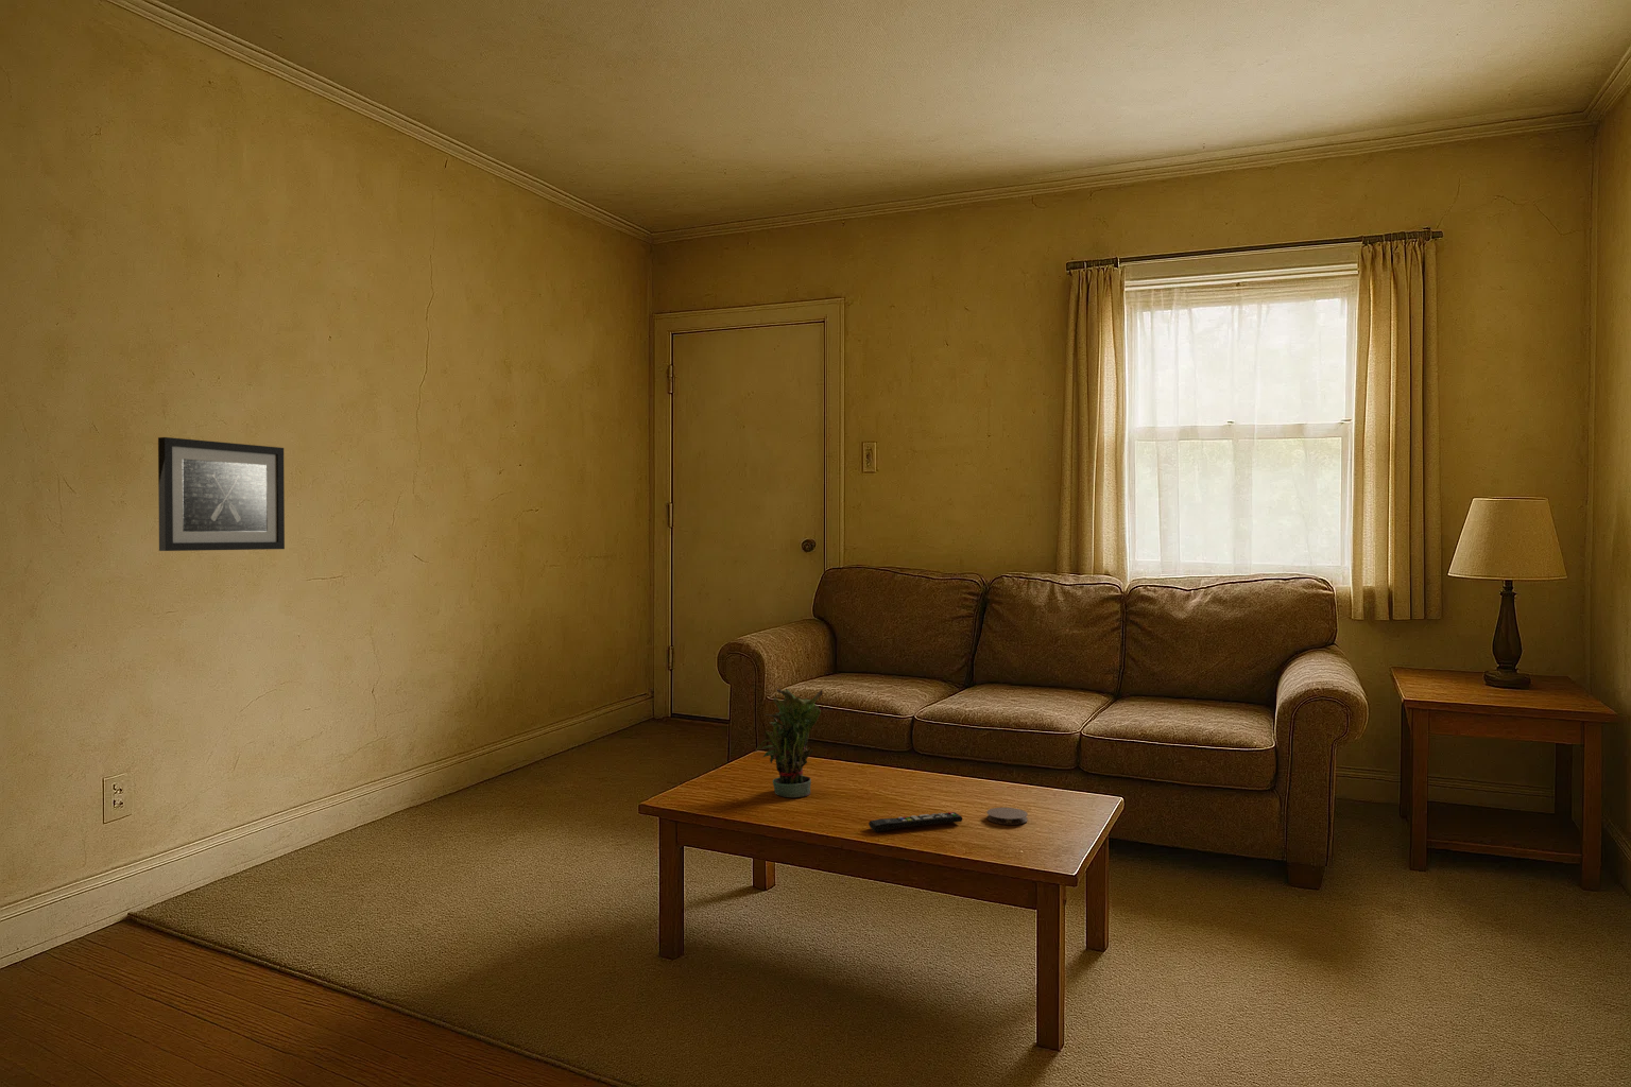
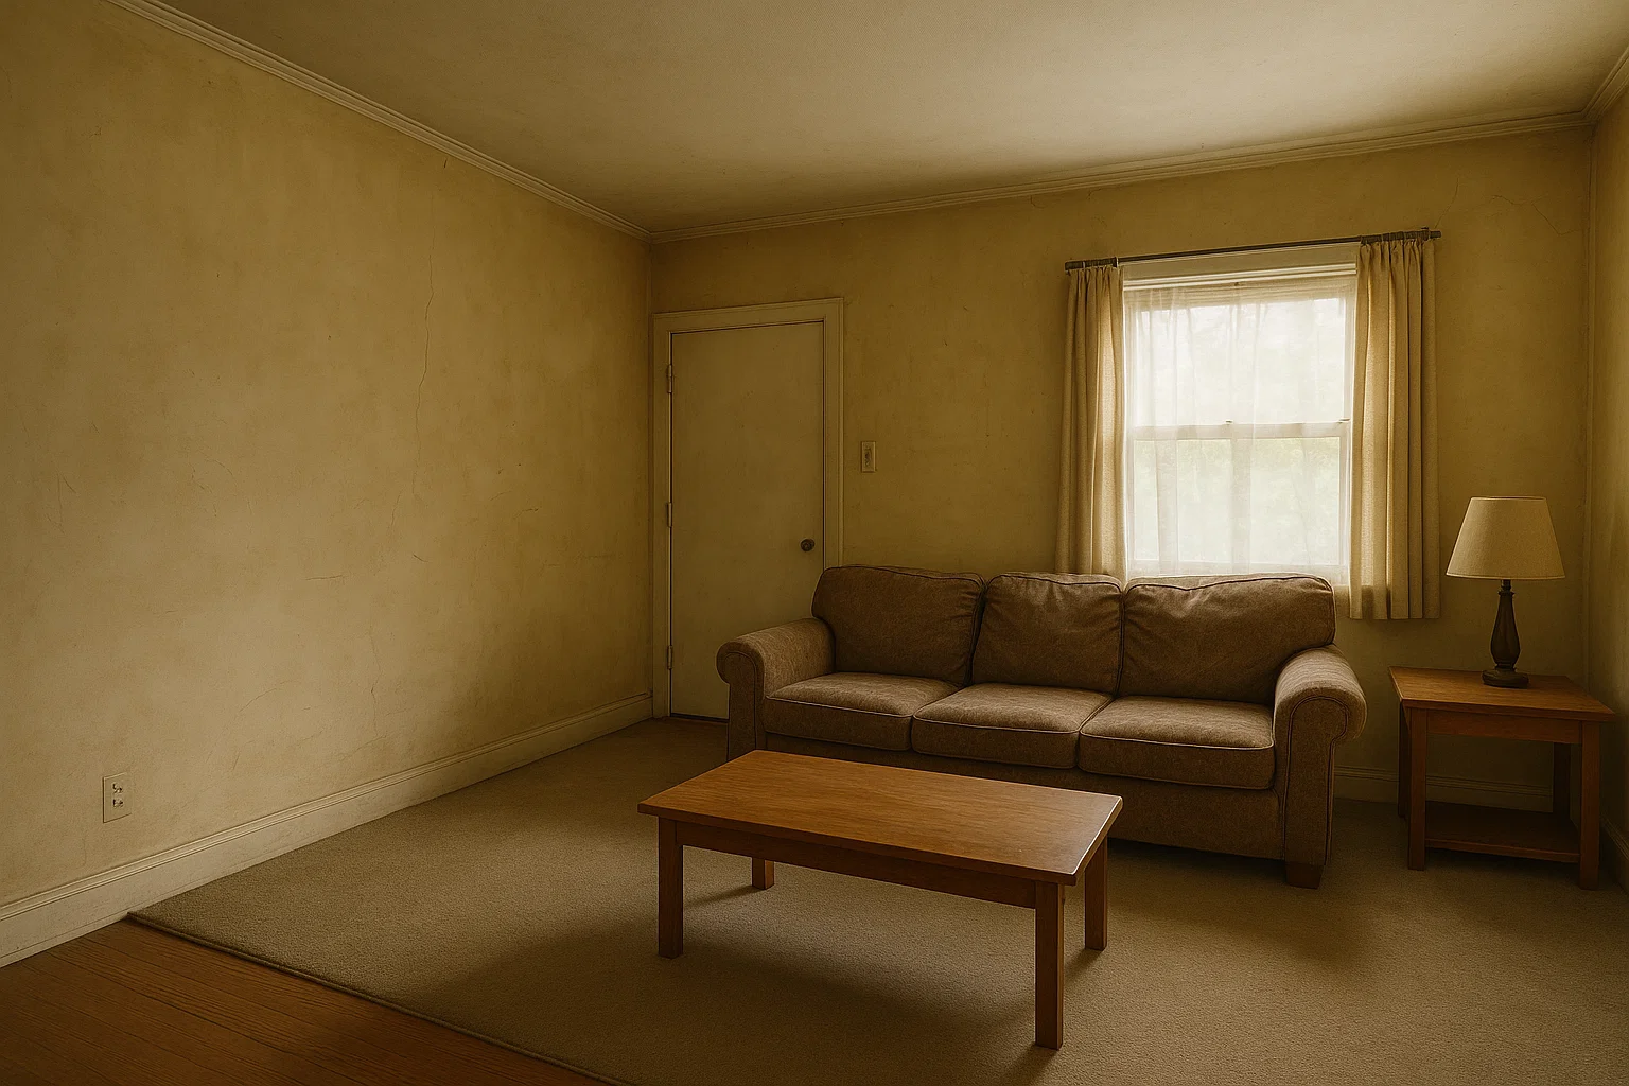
- wall art (225, 496)
- potted plant (786, 739)
- remote control (915, 820)
- coaster (1007, 815)
